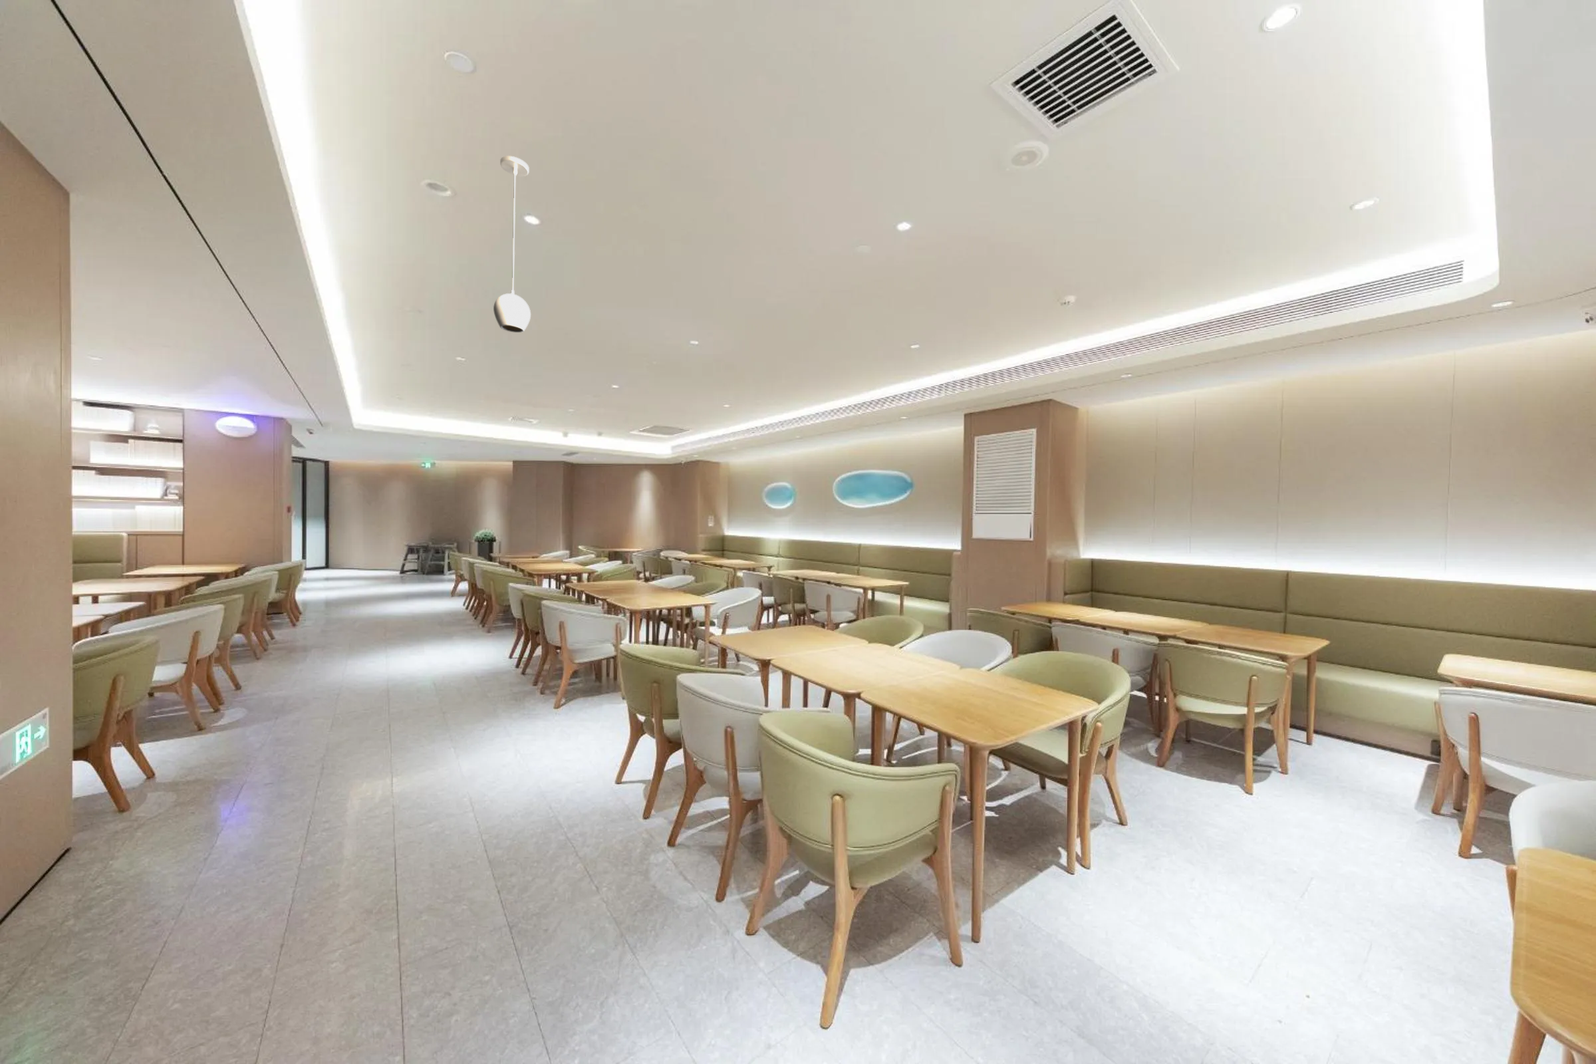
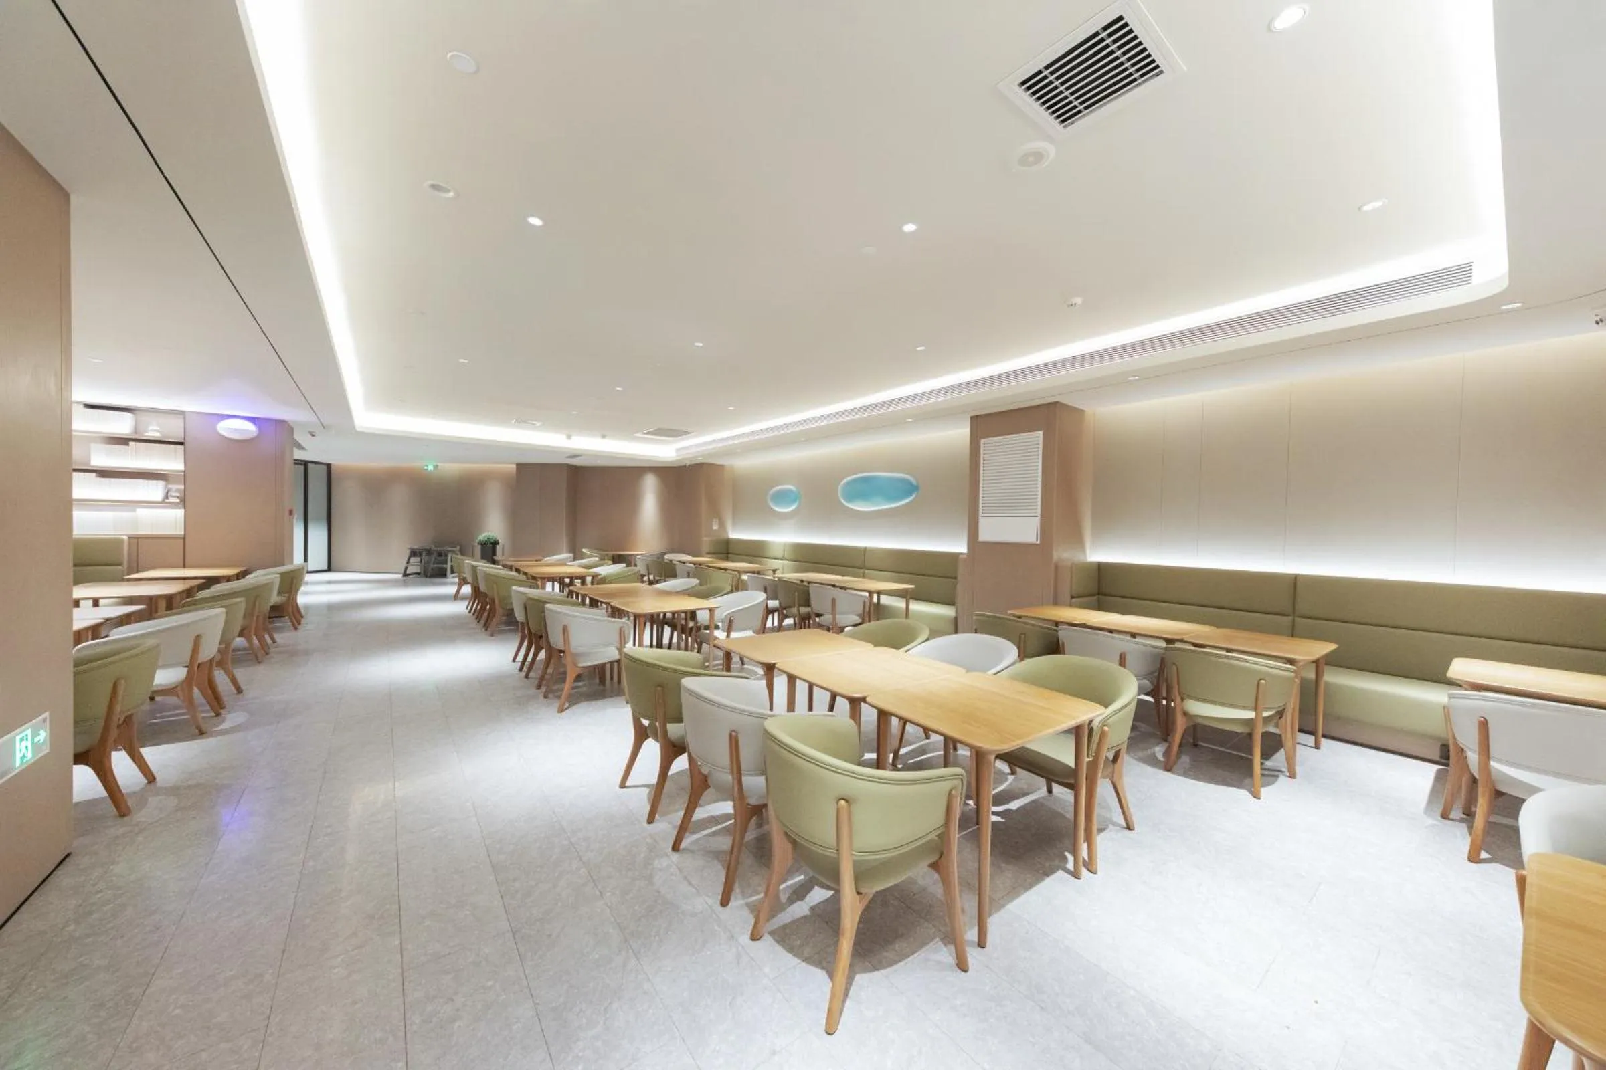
- light fixture (513, 246)
